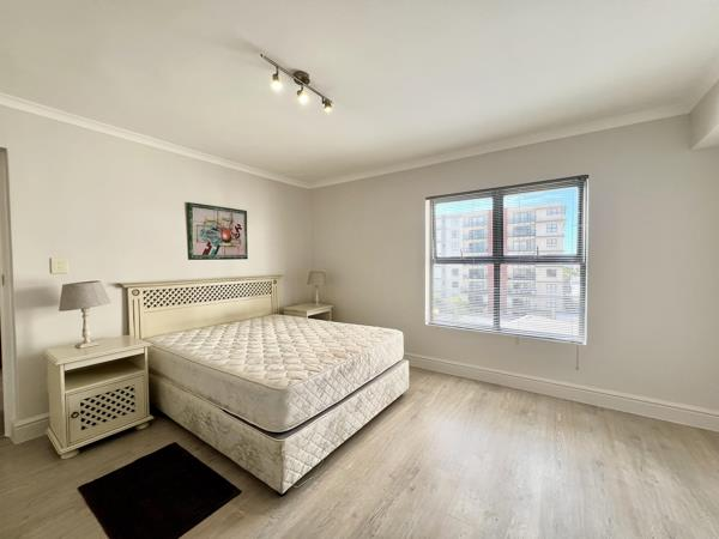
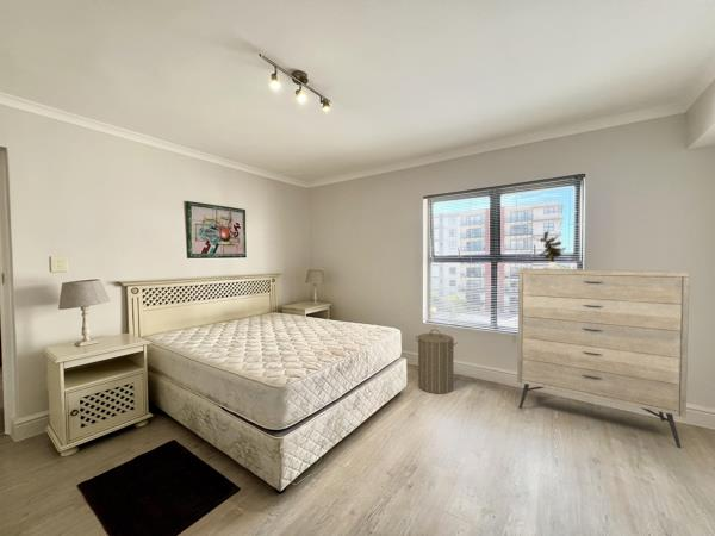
+ laundry hamper (435, 357)
+ dresser (589, 342)
+ potted plant (548, 249)
